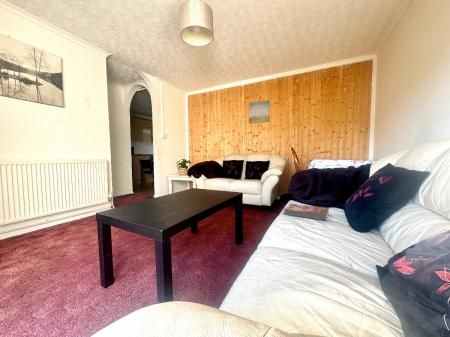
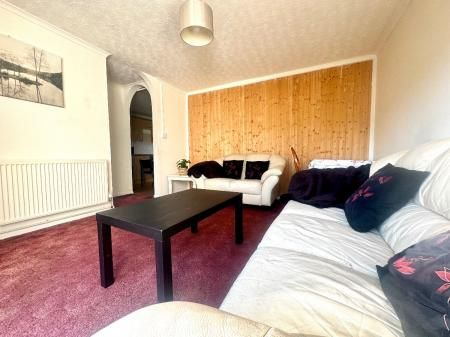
- textbook (306, 211)
- wall art (259, 112)
